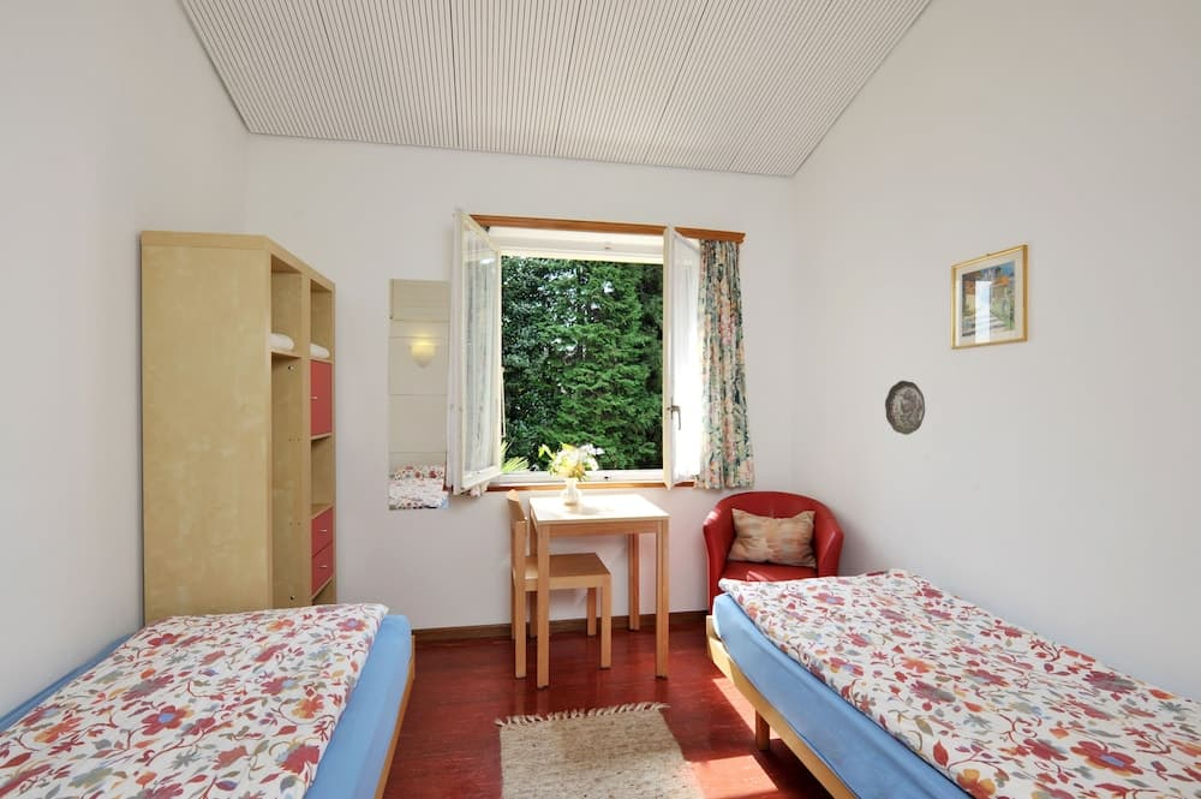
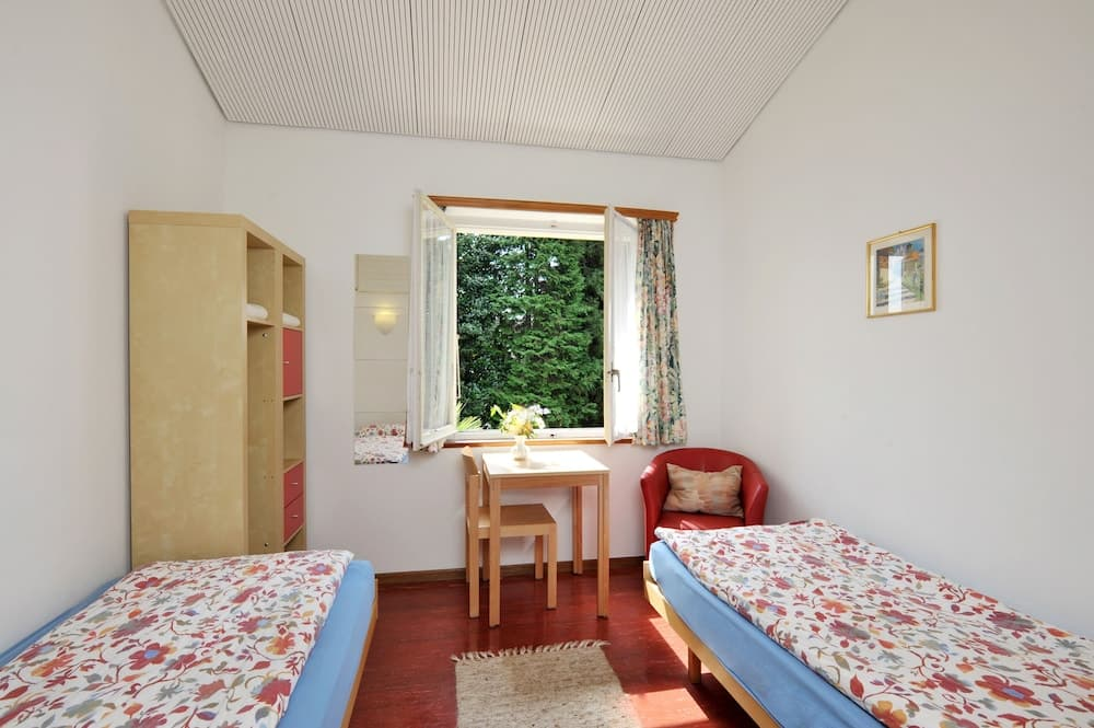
- decorative plate (906, 407)
